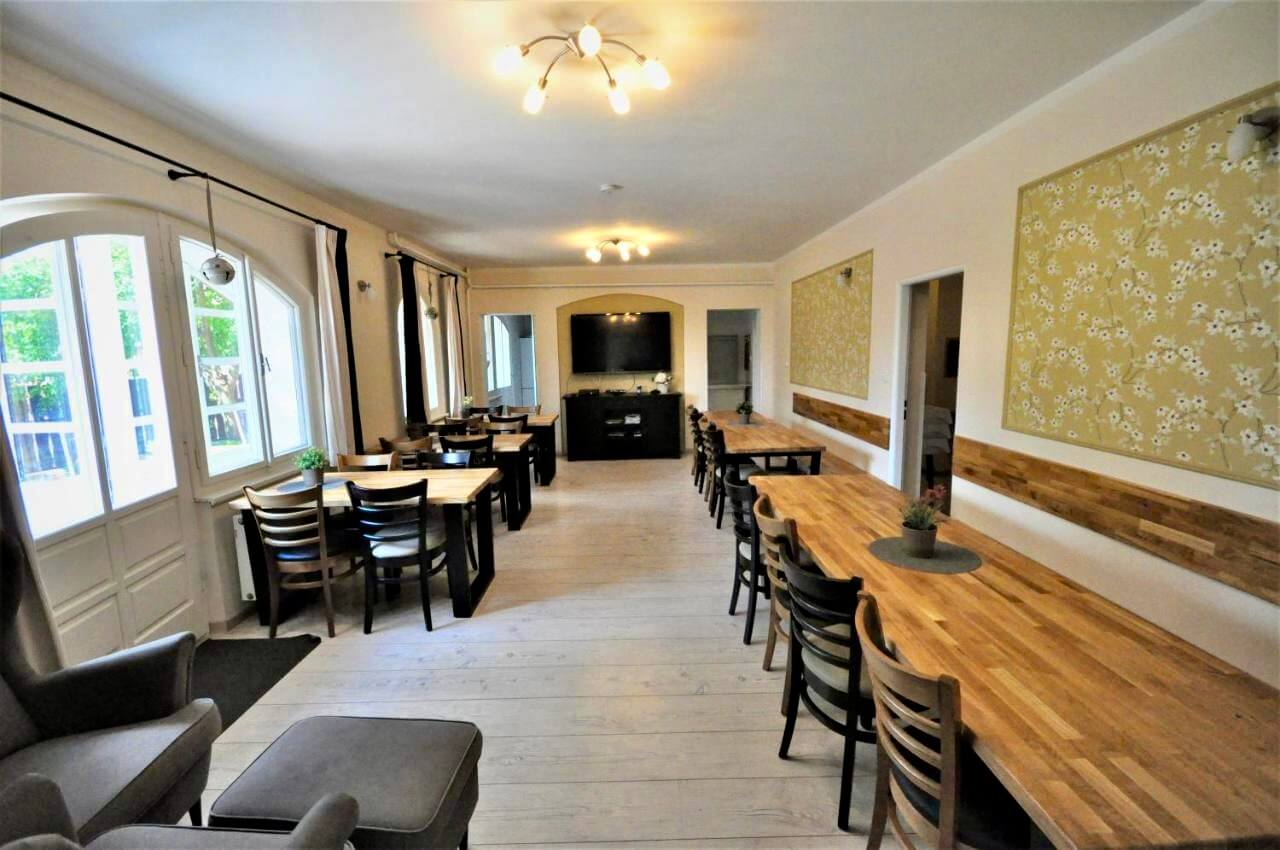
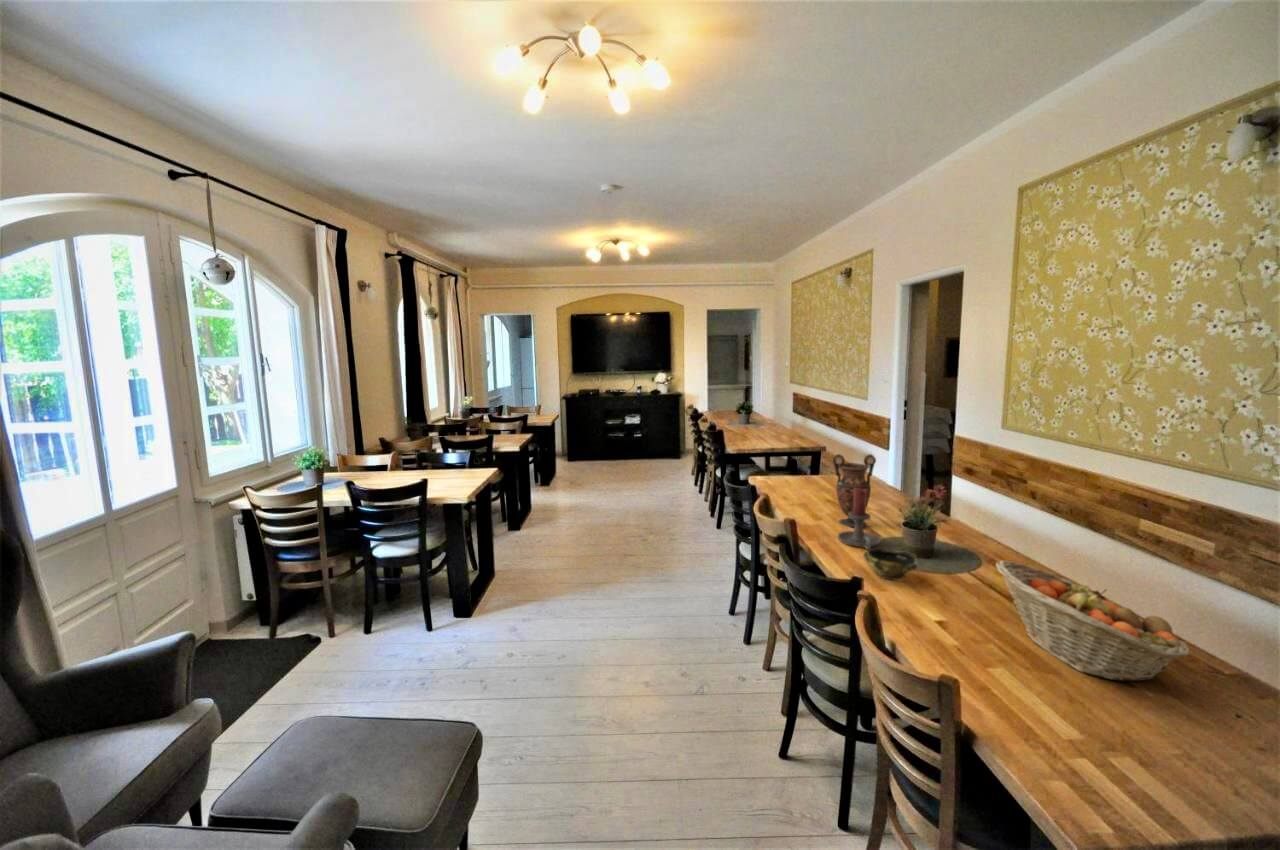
+ candle holder (861, 516)
+ vase (853, 489)
+ fruit basket (1080, 614)
+ bowl (890, 565)
